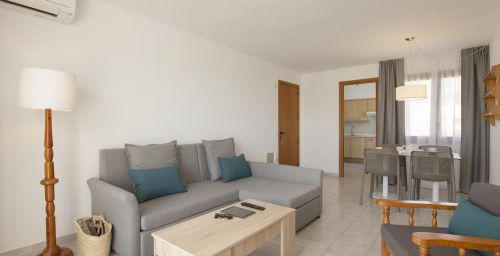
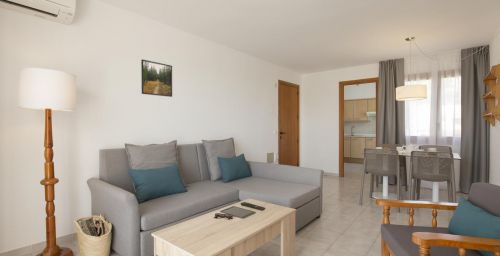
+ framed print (157, 79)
